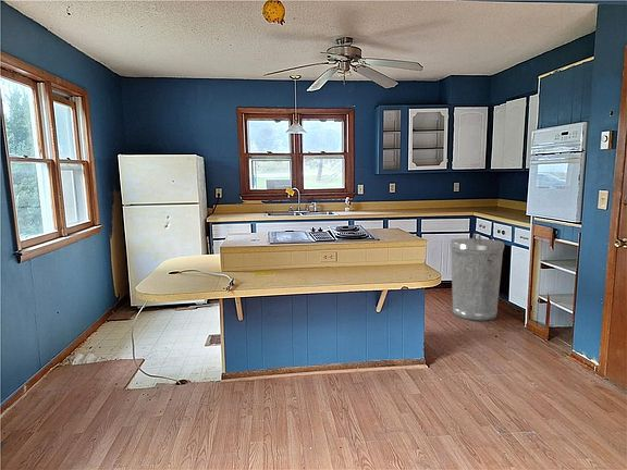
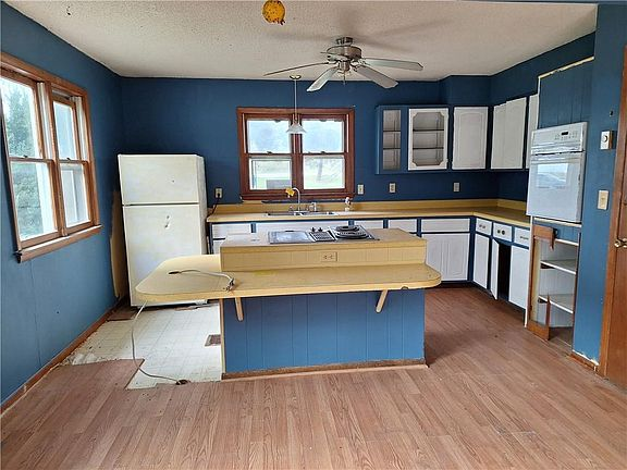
- trash can (475, 274)
